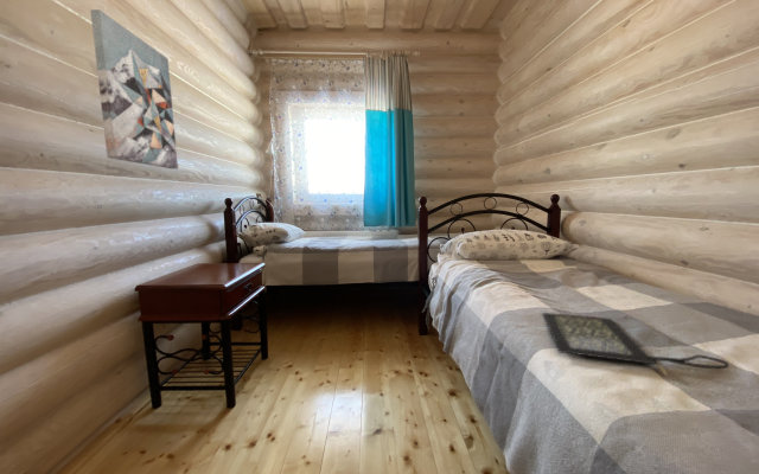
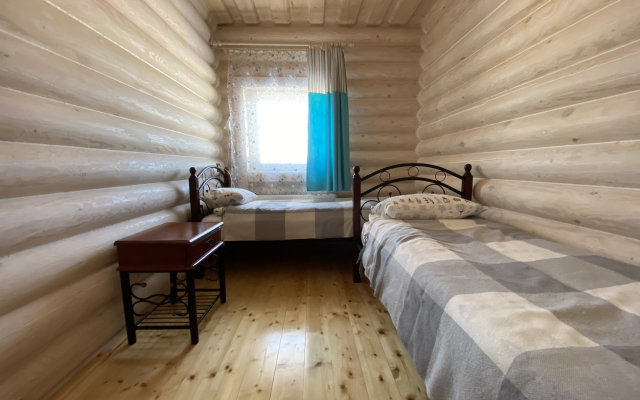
- clutch bag (593, 335)
- wall art (141, 102)
